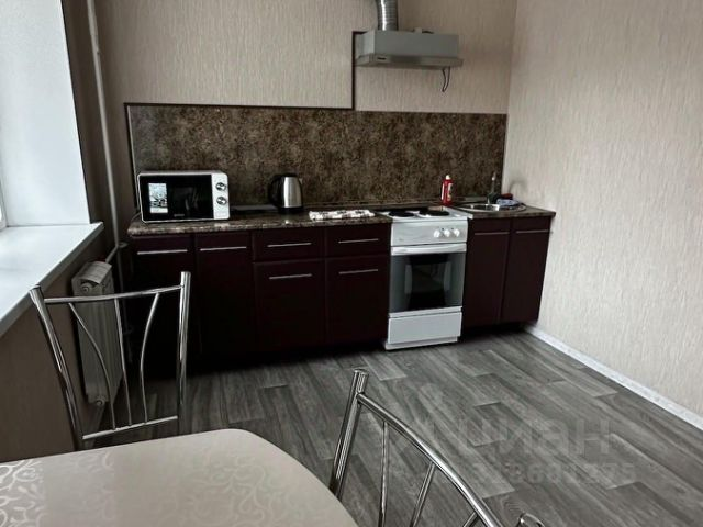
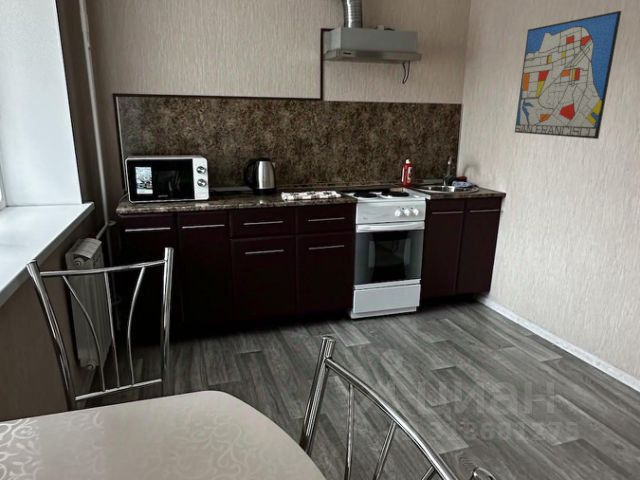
+ wall art (560, 80)
